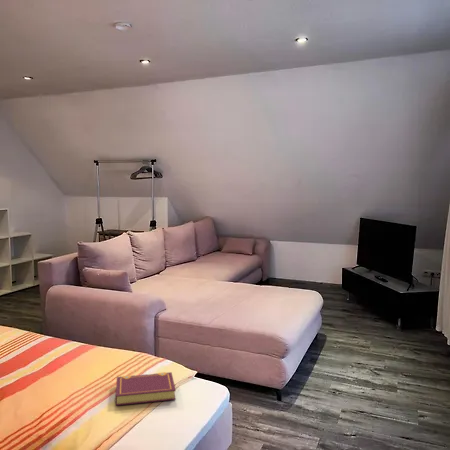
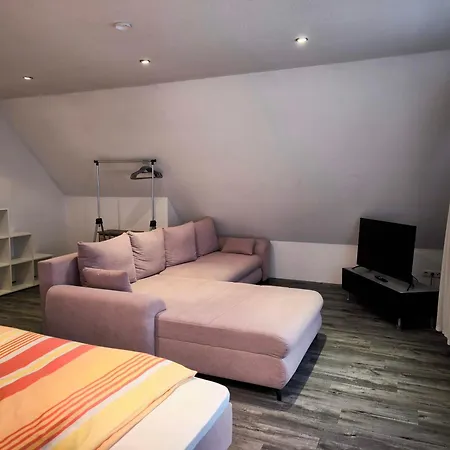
- book (144, 387)
